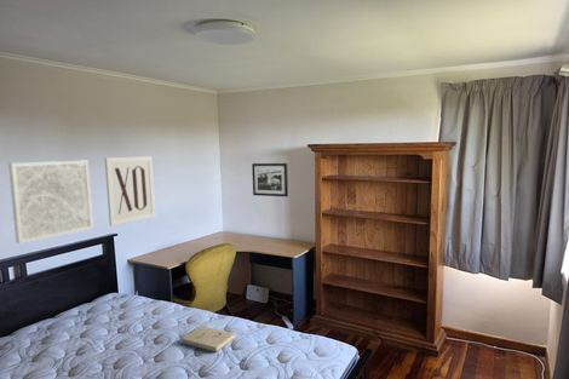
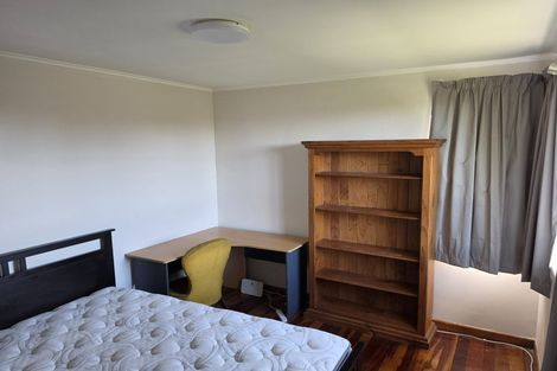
- picture frame (269, 179)
- wall art (53, 199)
- book (208, 338)
- wall art (131, 189)
